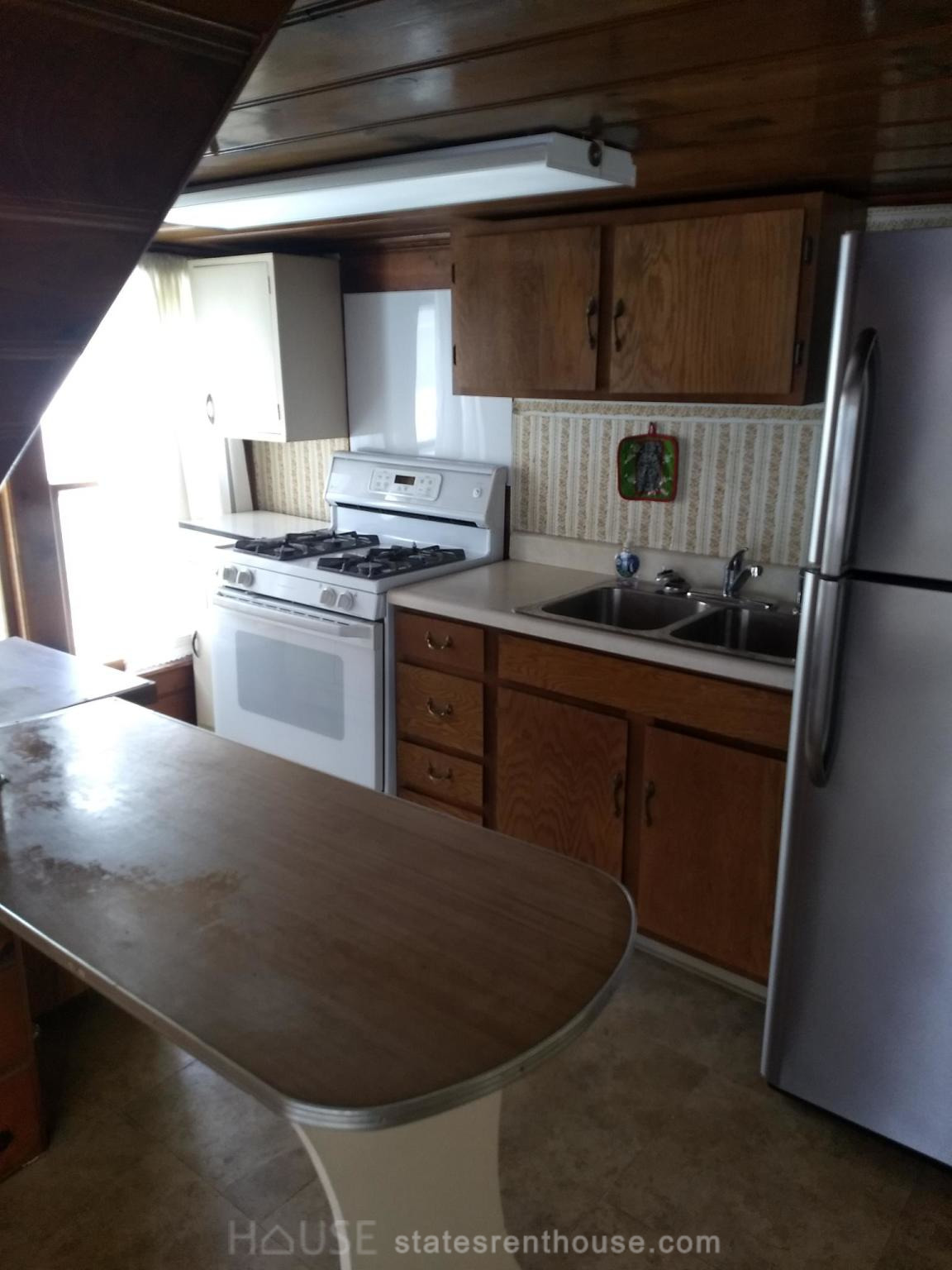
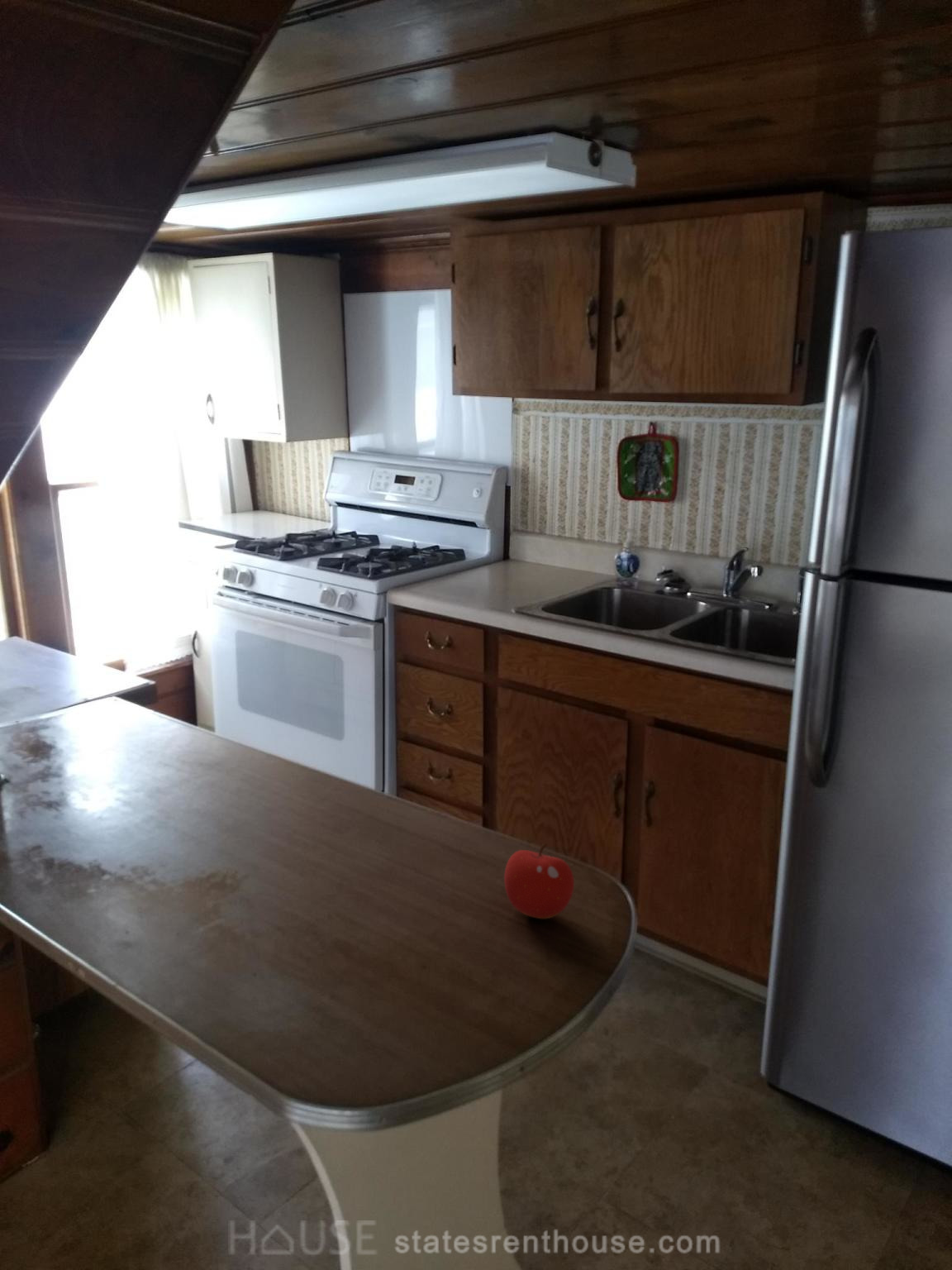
+ fruit (538, 880)
